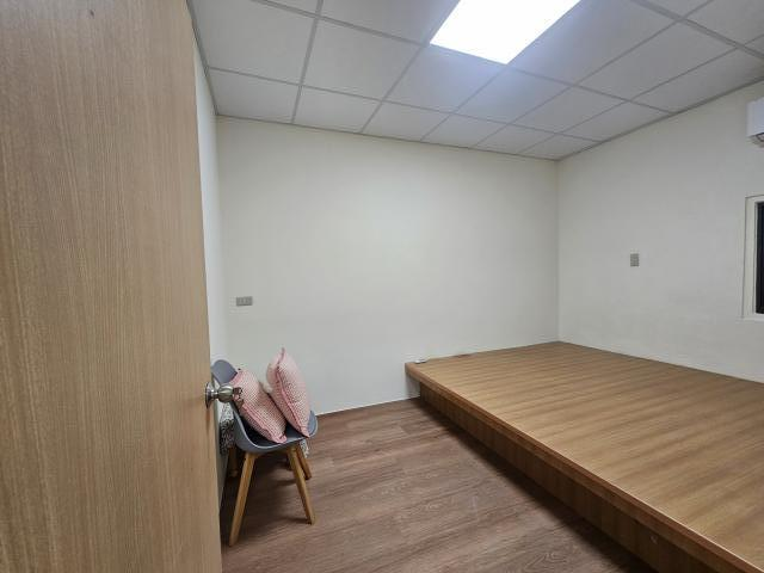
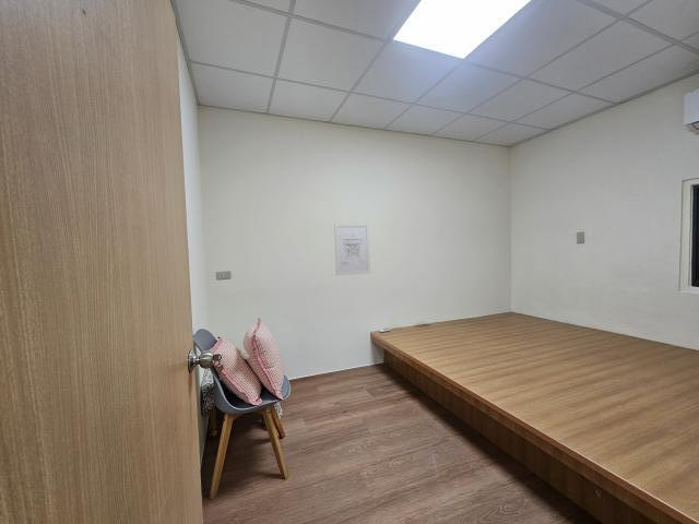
+ wall art (353, 249)
